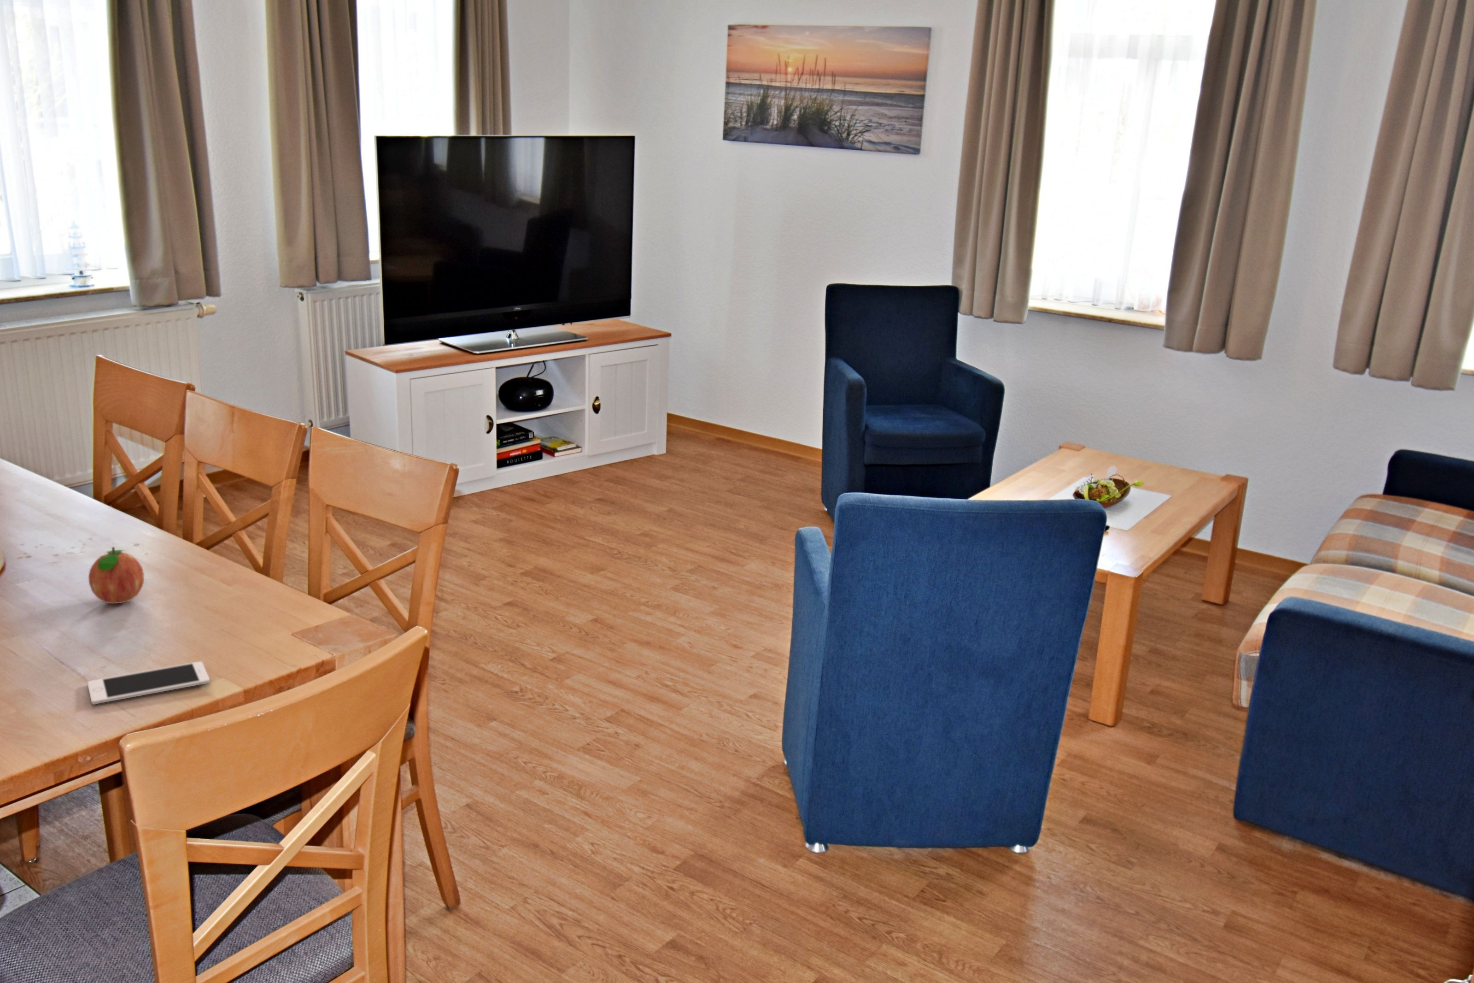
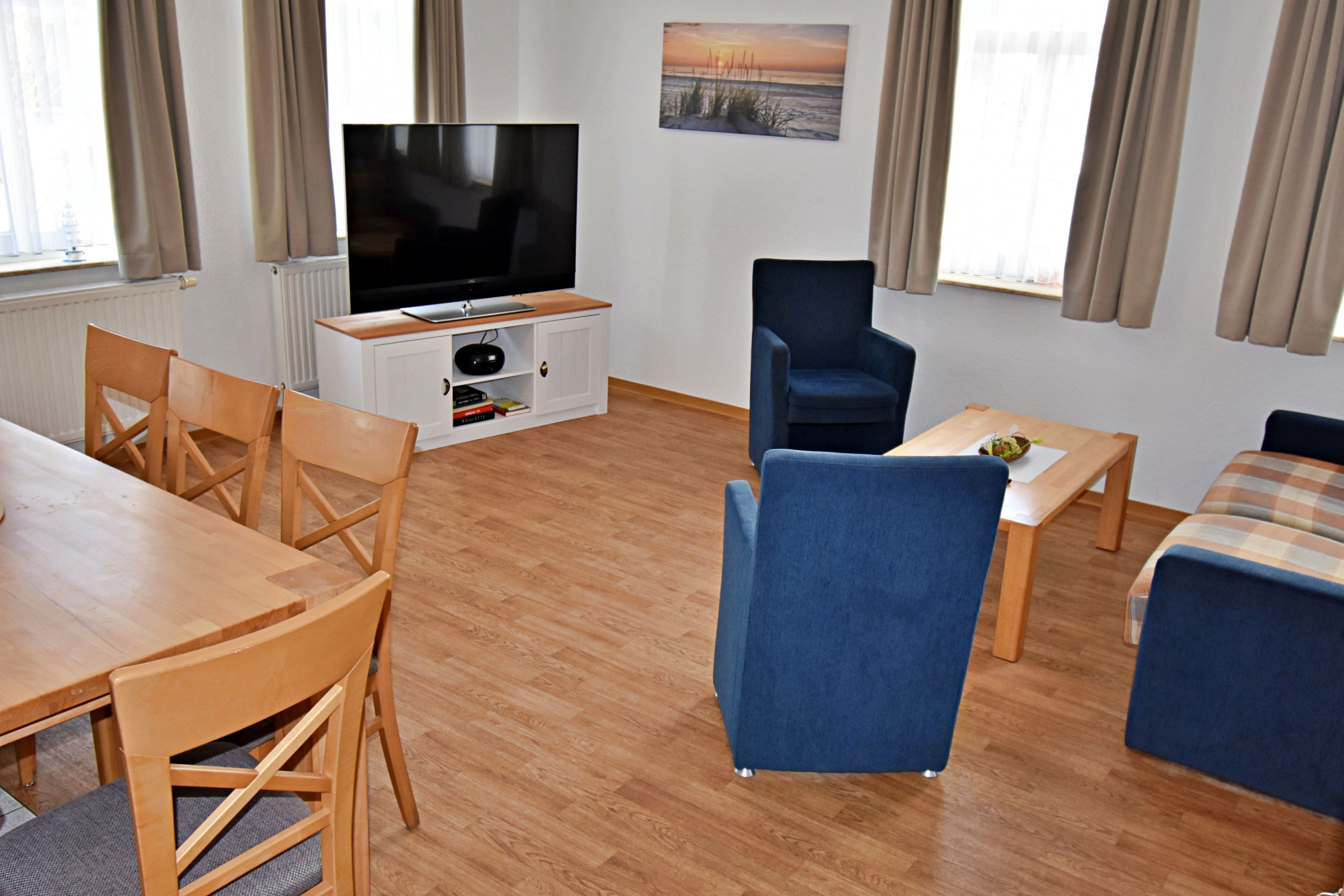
- fruit (115, 574)
- cell phone (149, 682)
